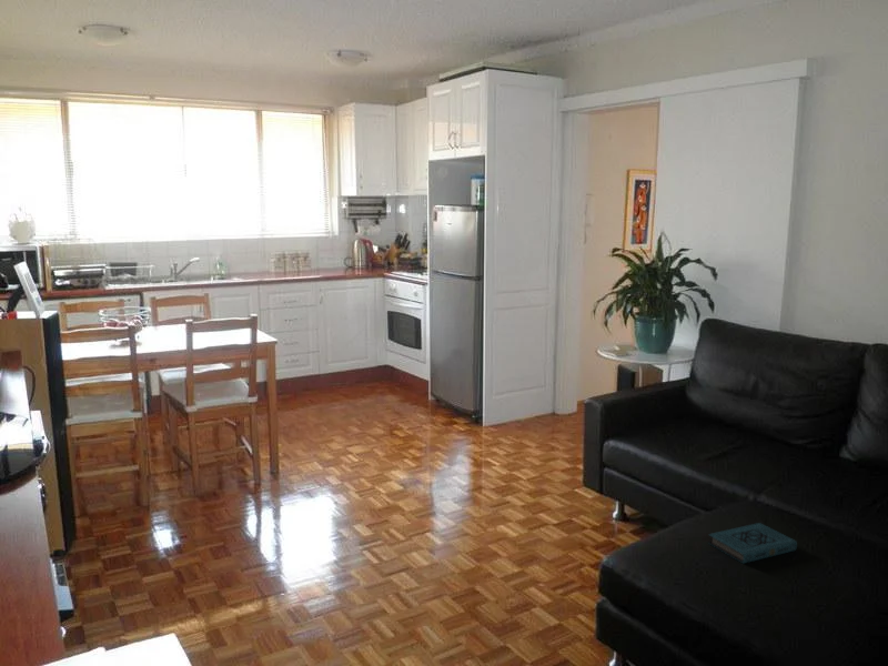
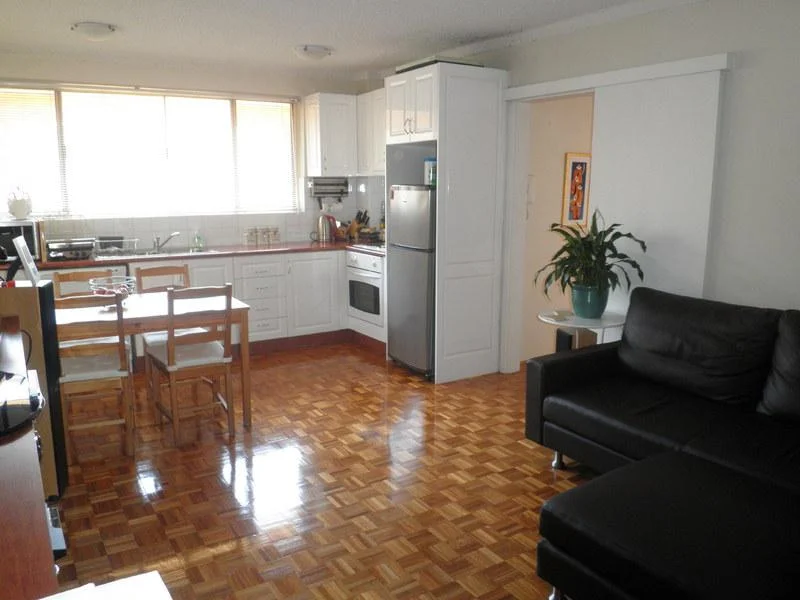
- book (751, 542)
